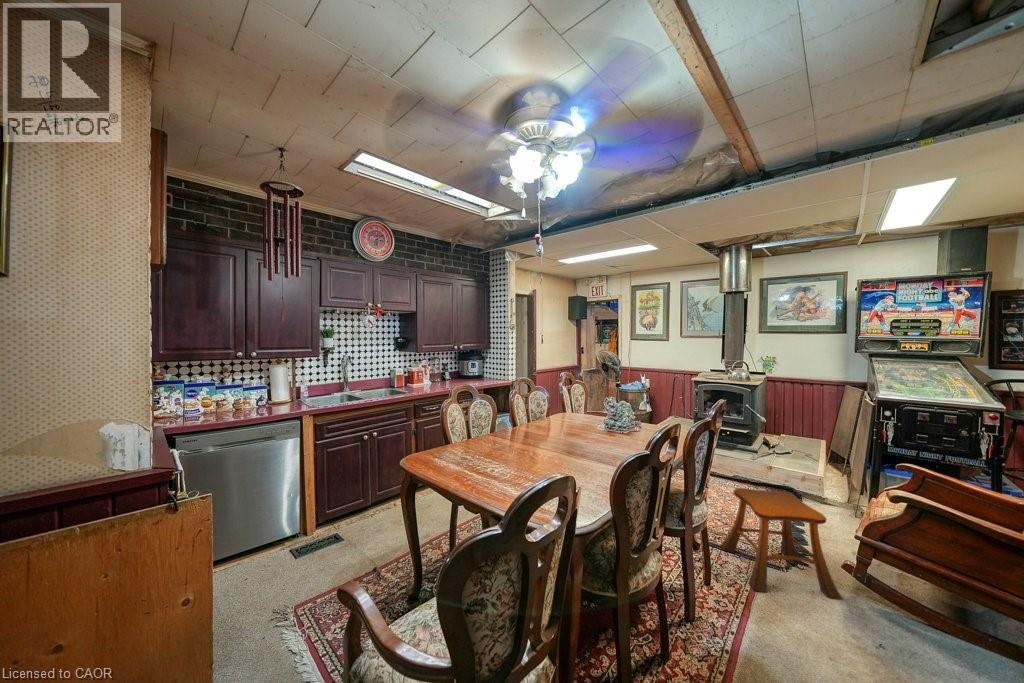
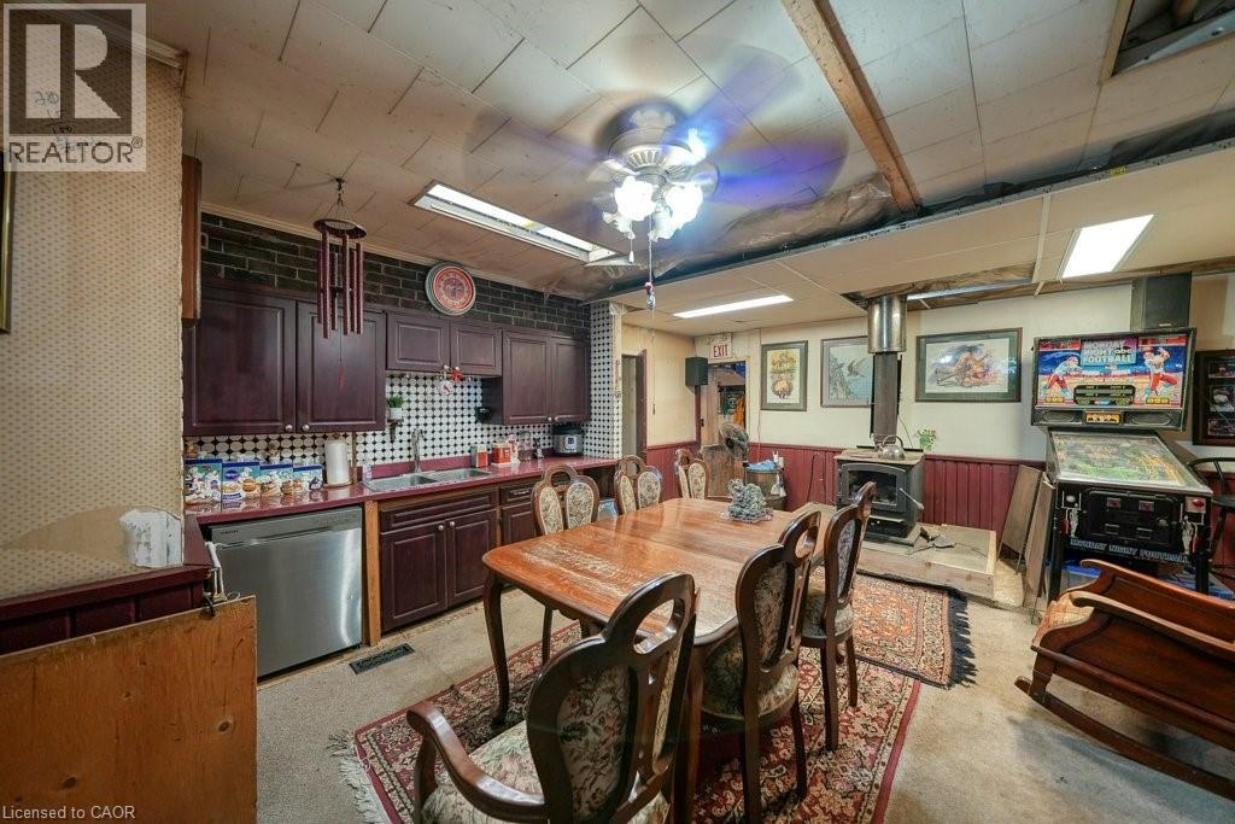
- stool (775, 533)
